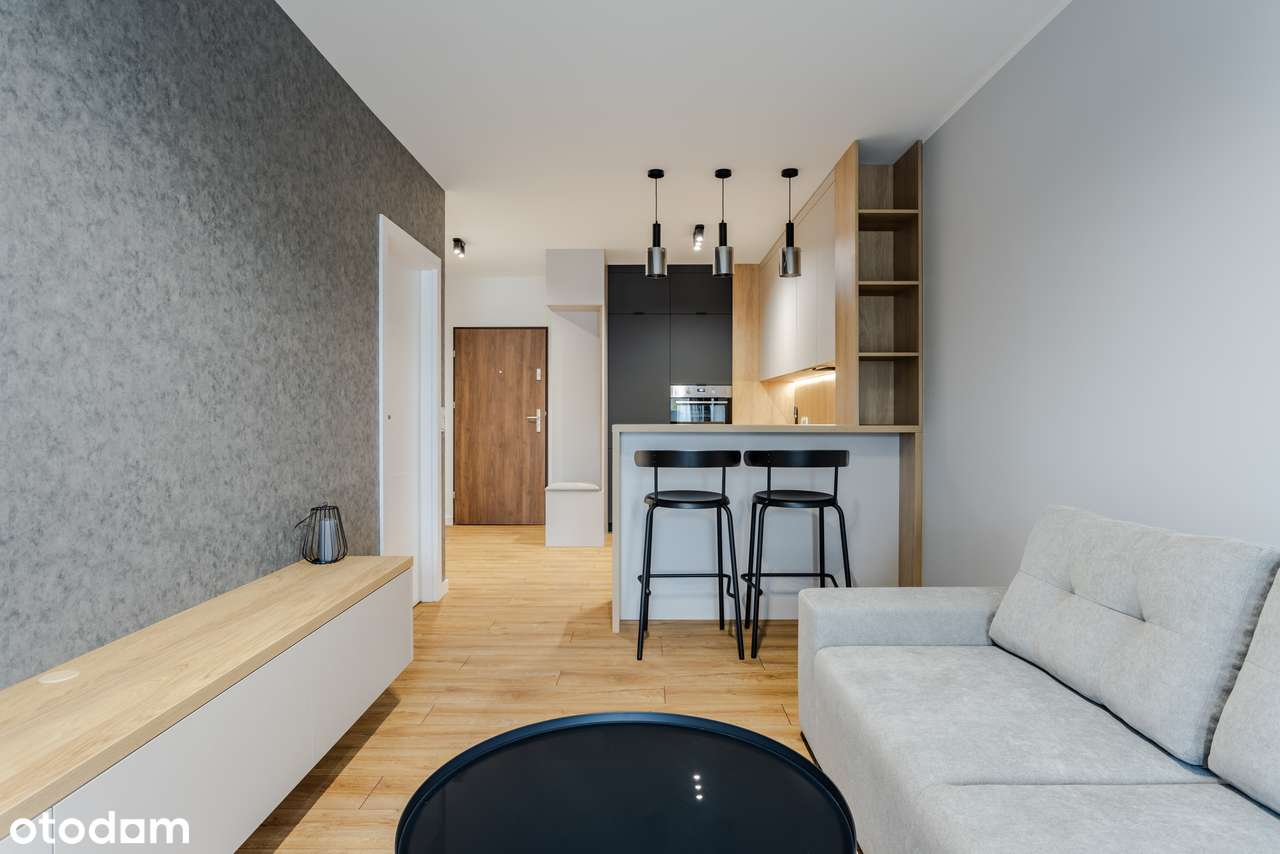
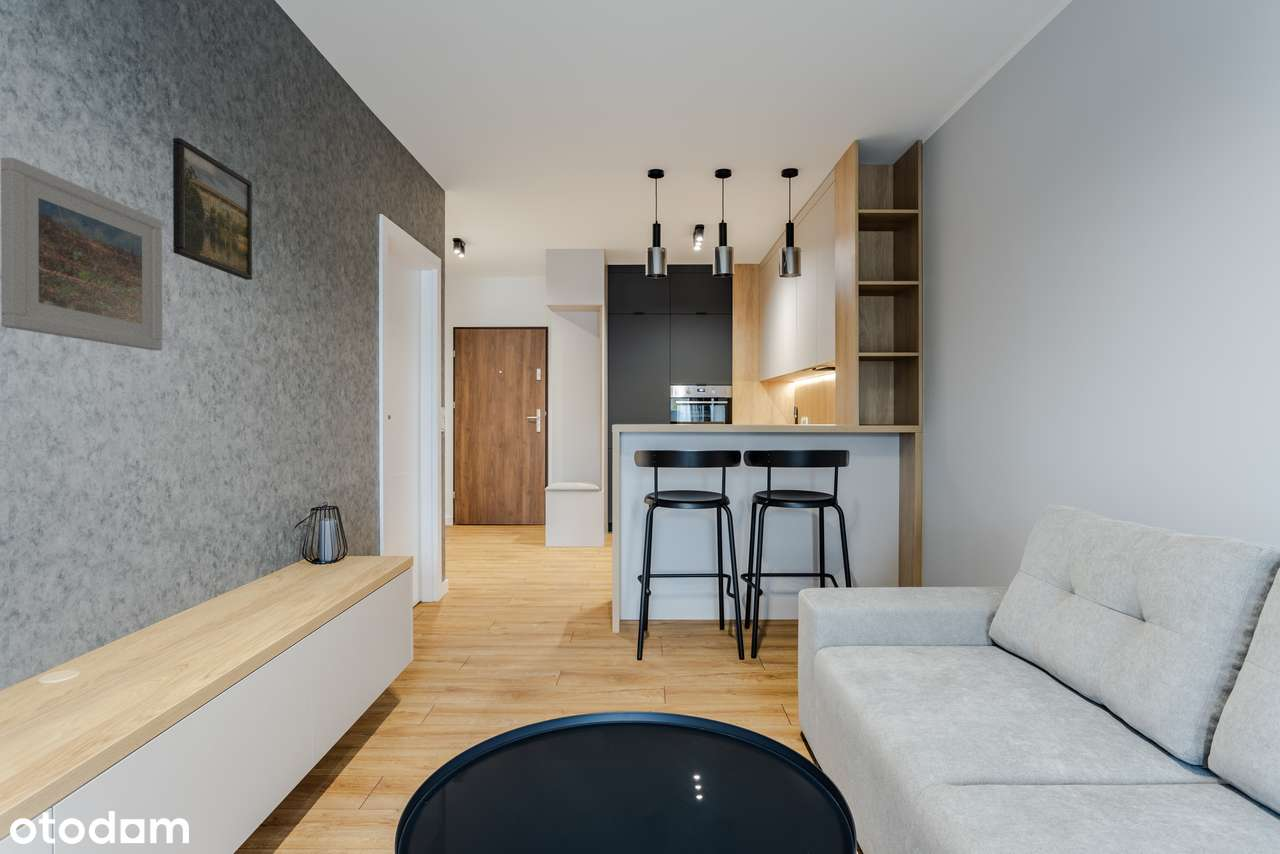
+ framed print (216, 214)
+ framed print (92, 266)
